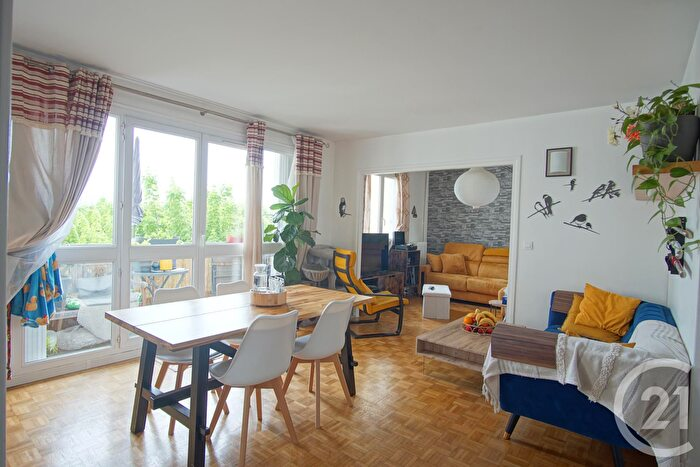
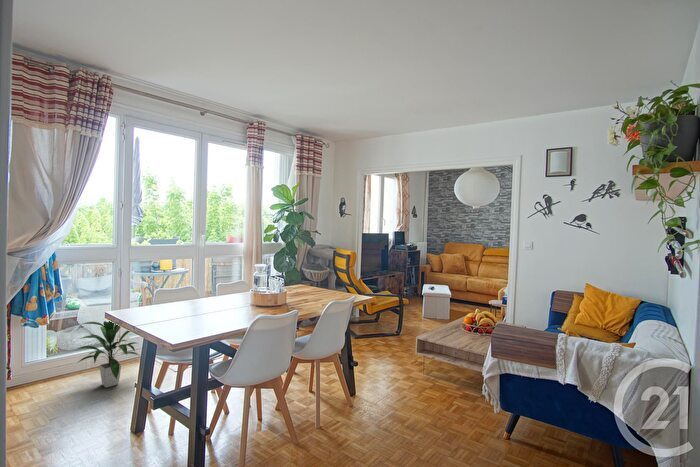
+ indoor plant (109, 348)
